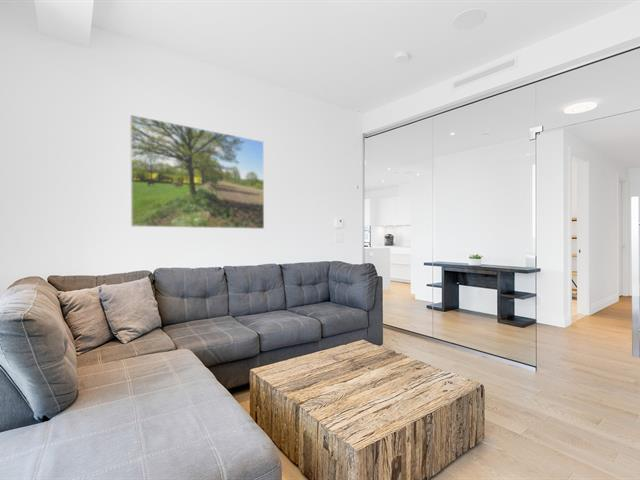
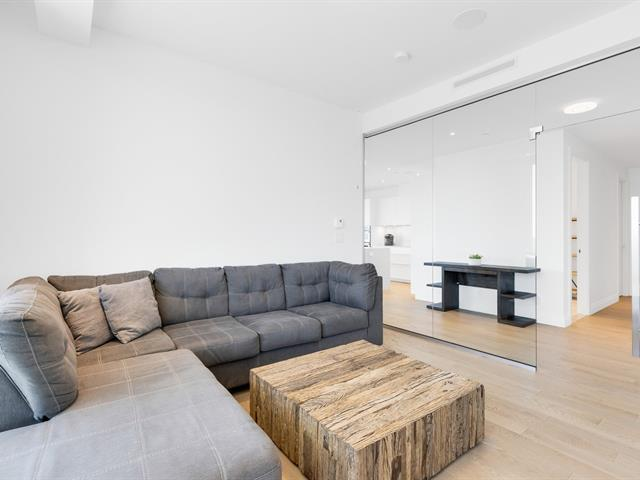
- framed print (205, 179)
